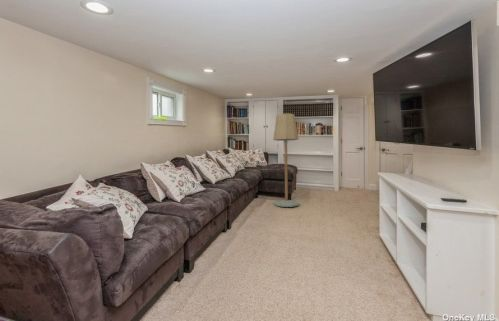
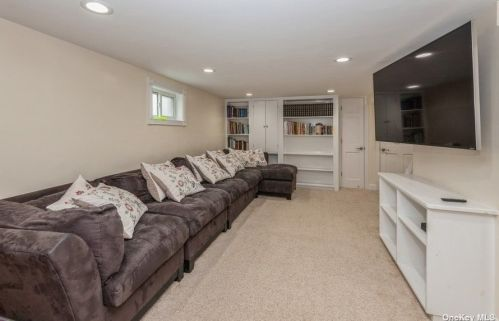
- floor lamp (286, 159)
